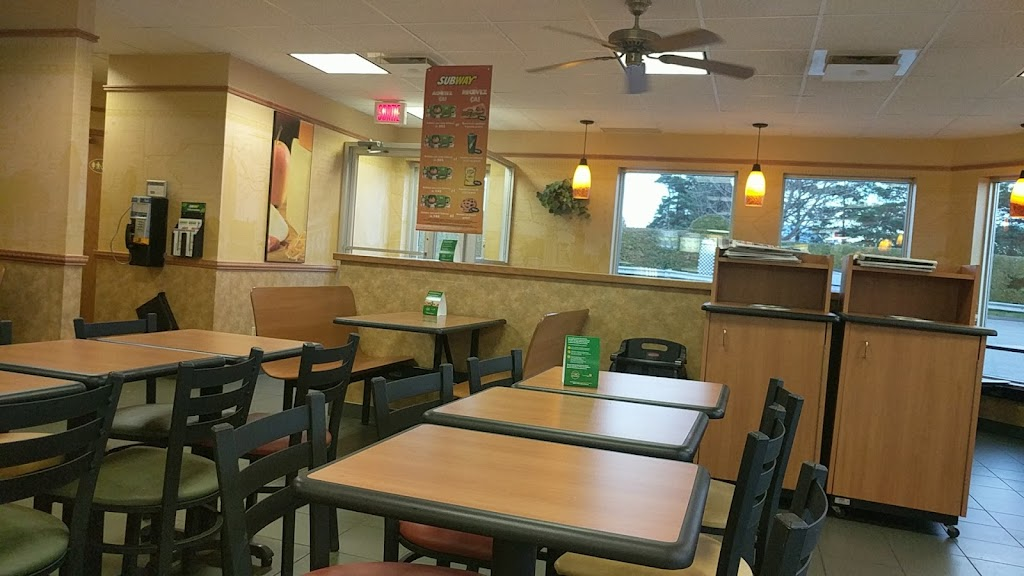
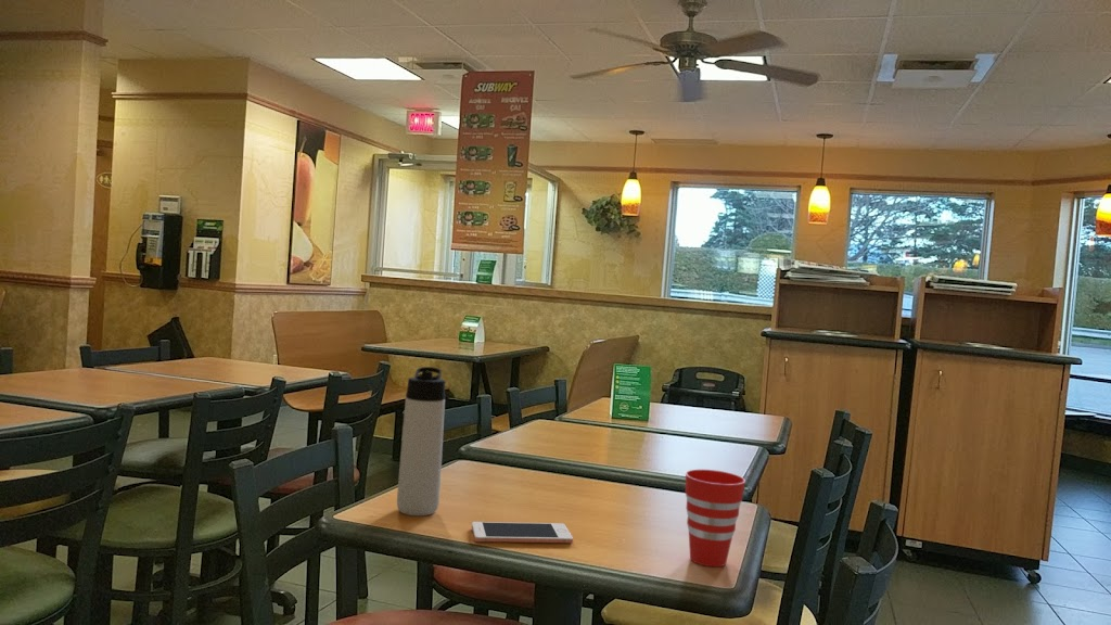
+ cup (711, 518)
+ cell phone (521, 532)
+ thermos bottle (423, 438)
